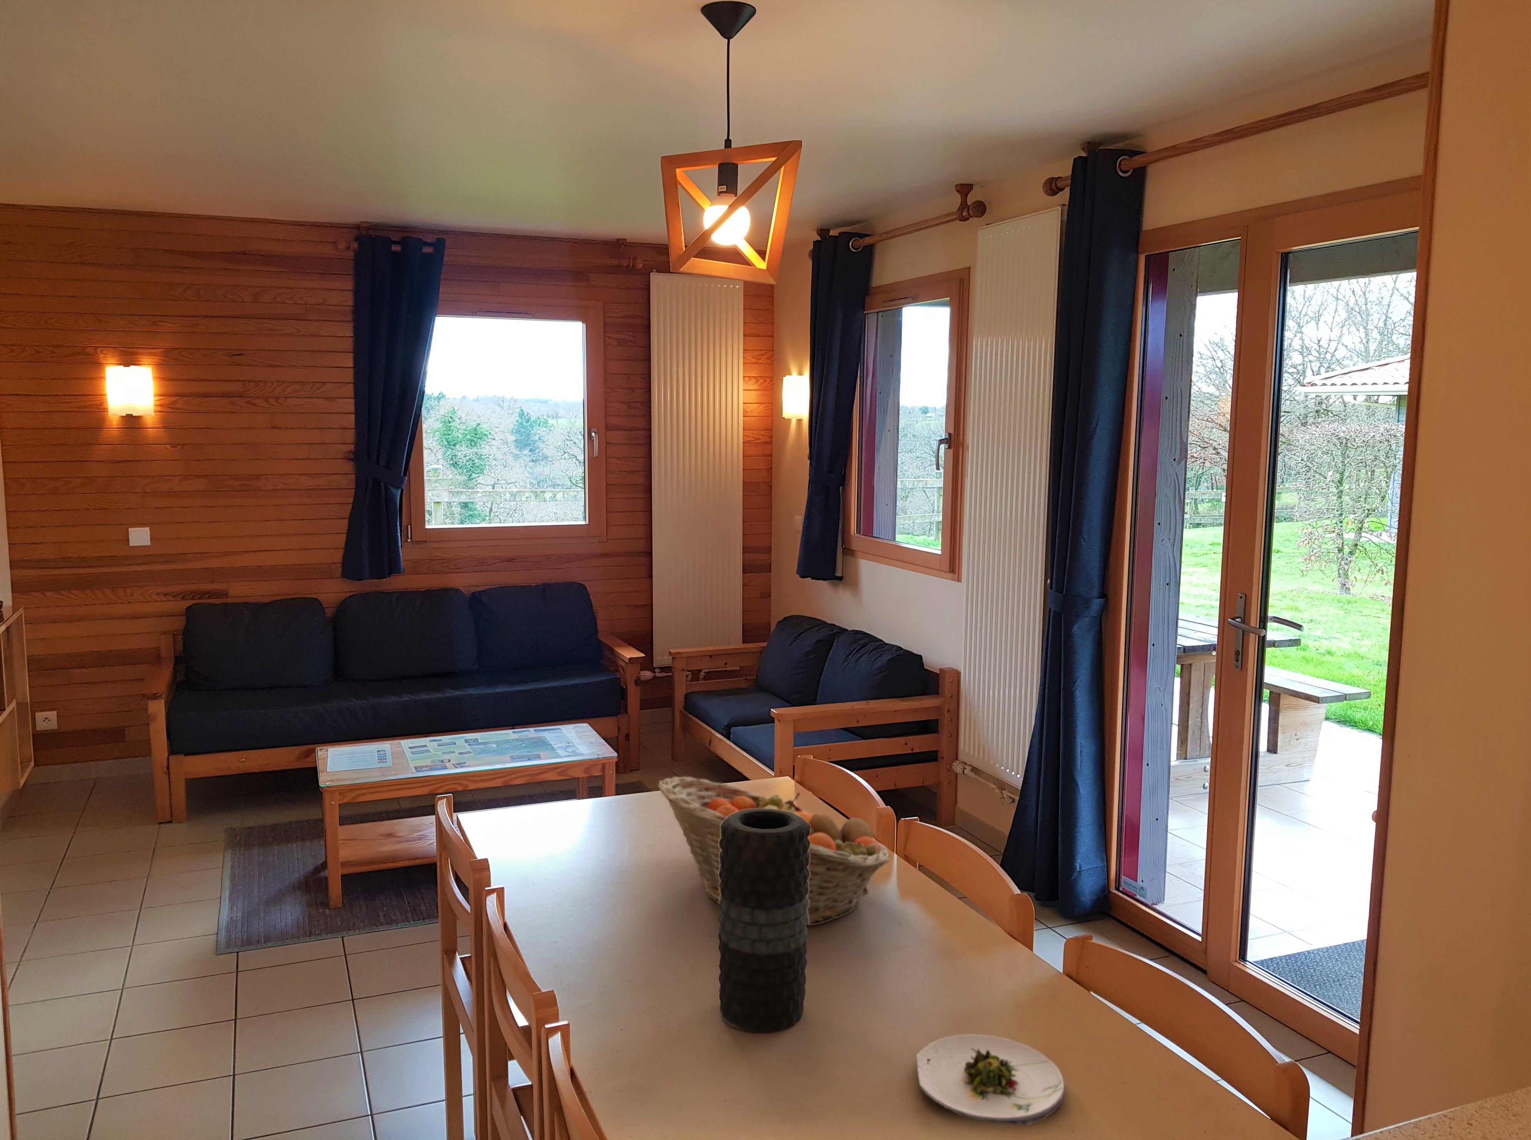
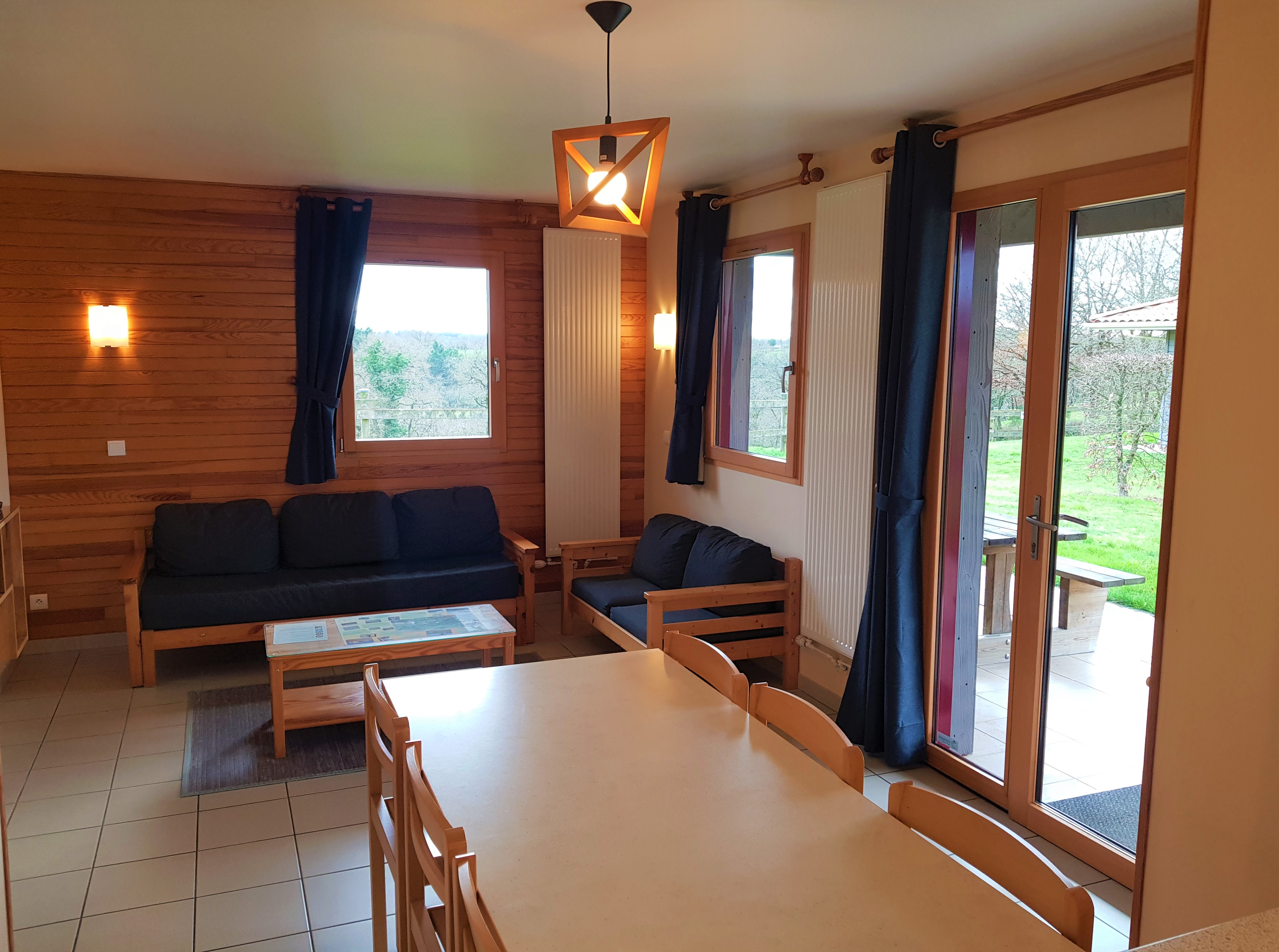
- vase (764, 916)
- salad plate (990, 1068)
- fruit basket (774, 808)
